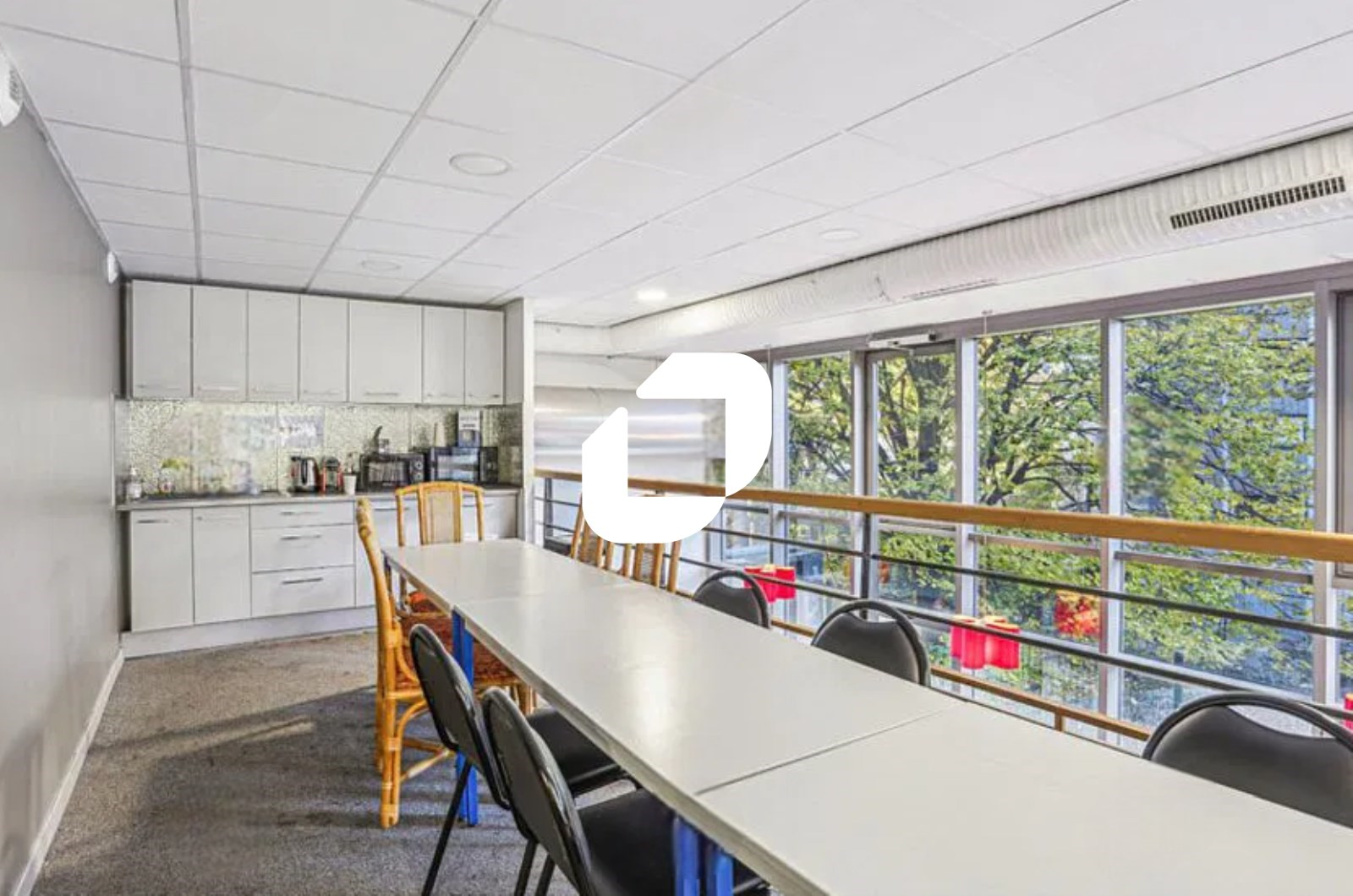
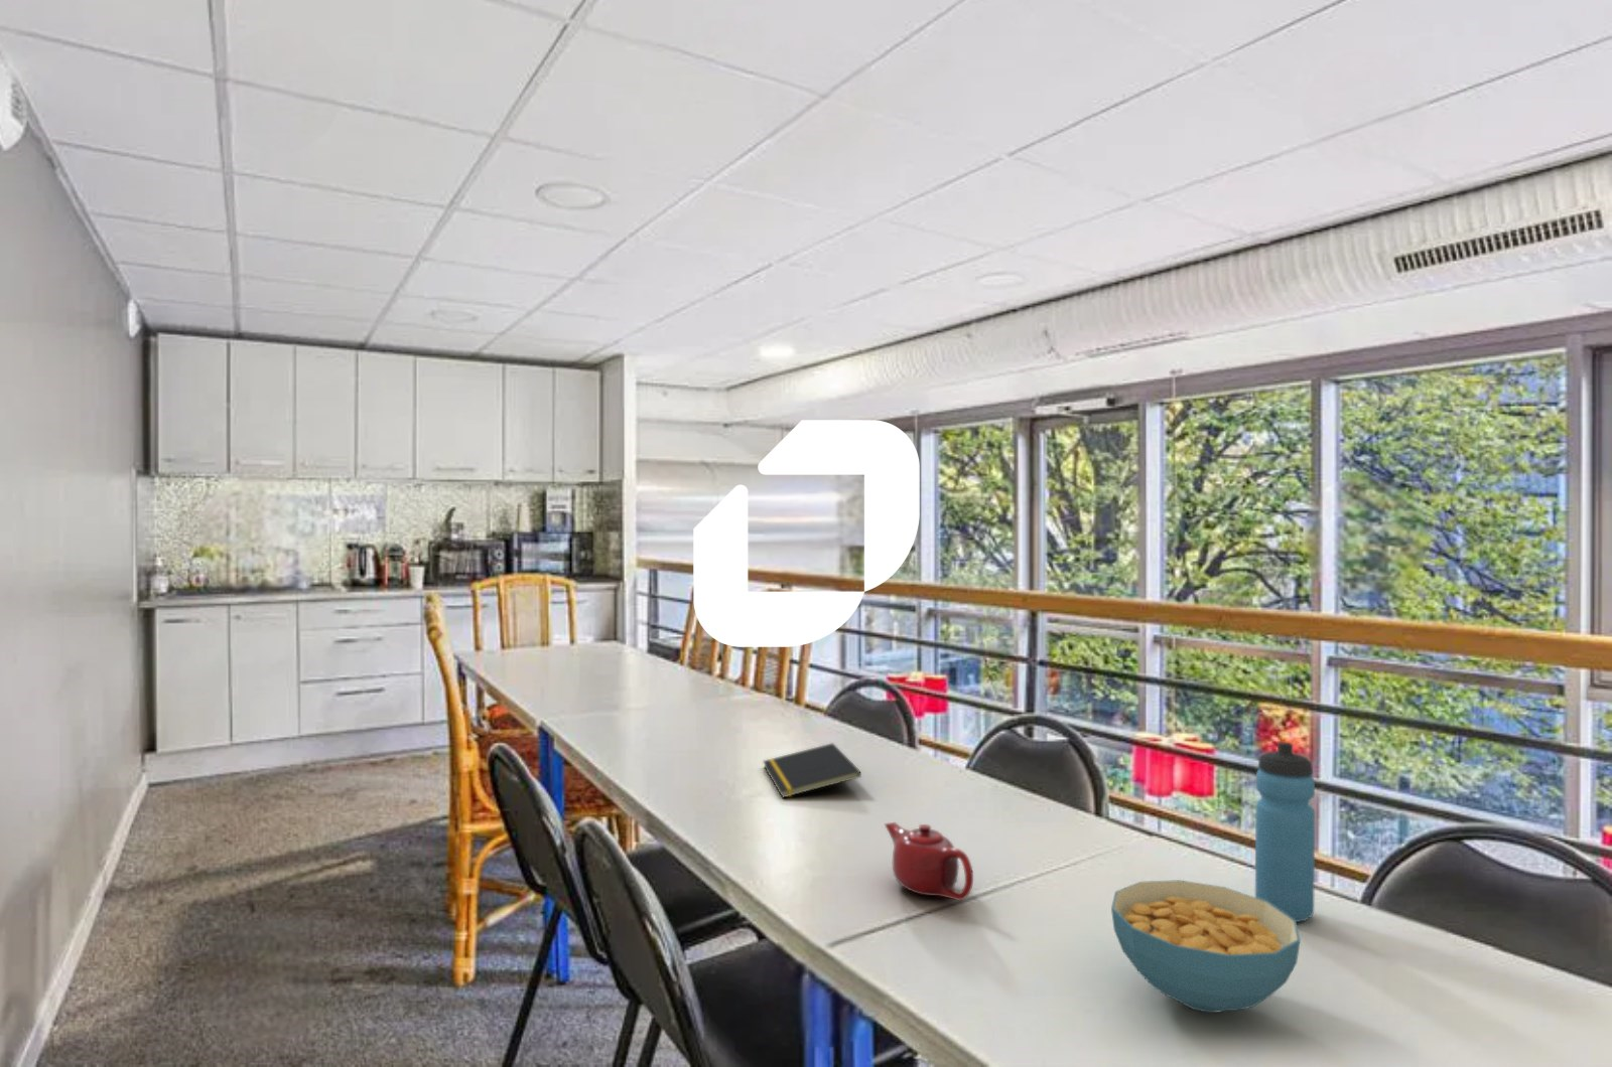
+ cereal bowl (1201, 956)
+ teapot (926, 857)
+ notepad (809, 768)
+ water bottle (1284, 828)
